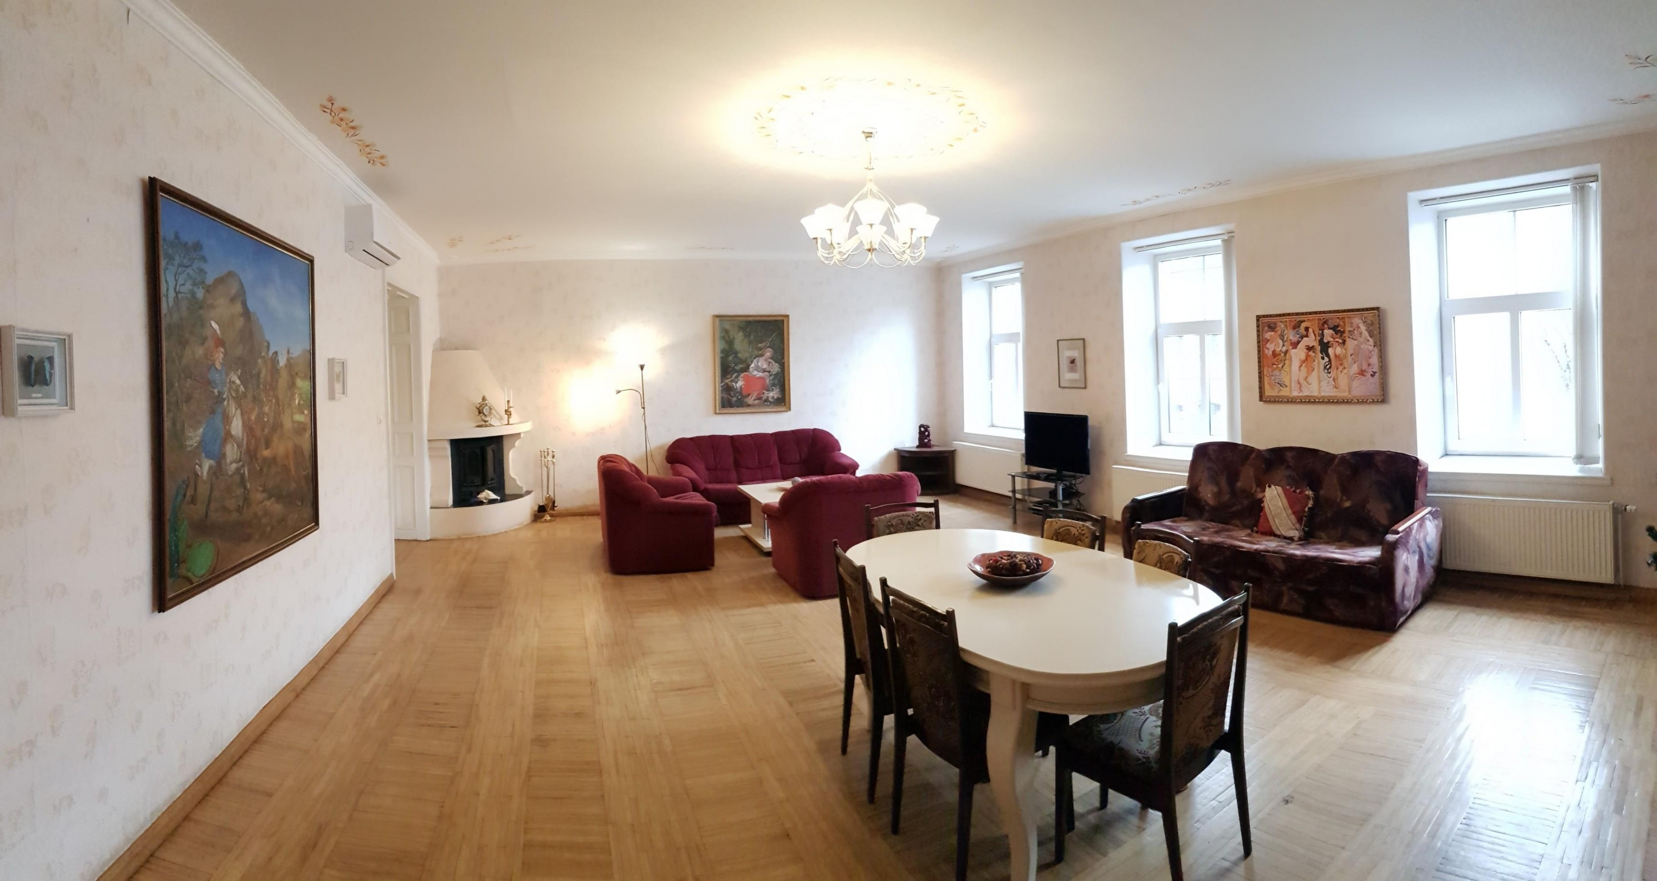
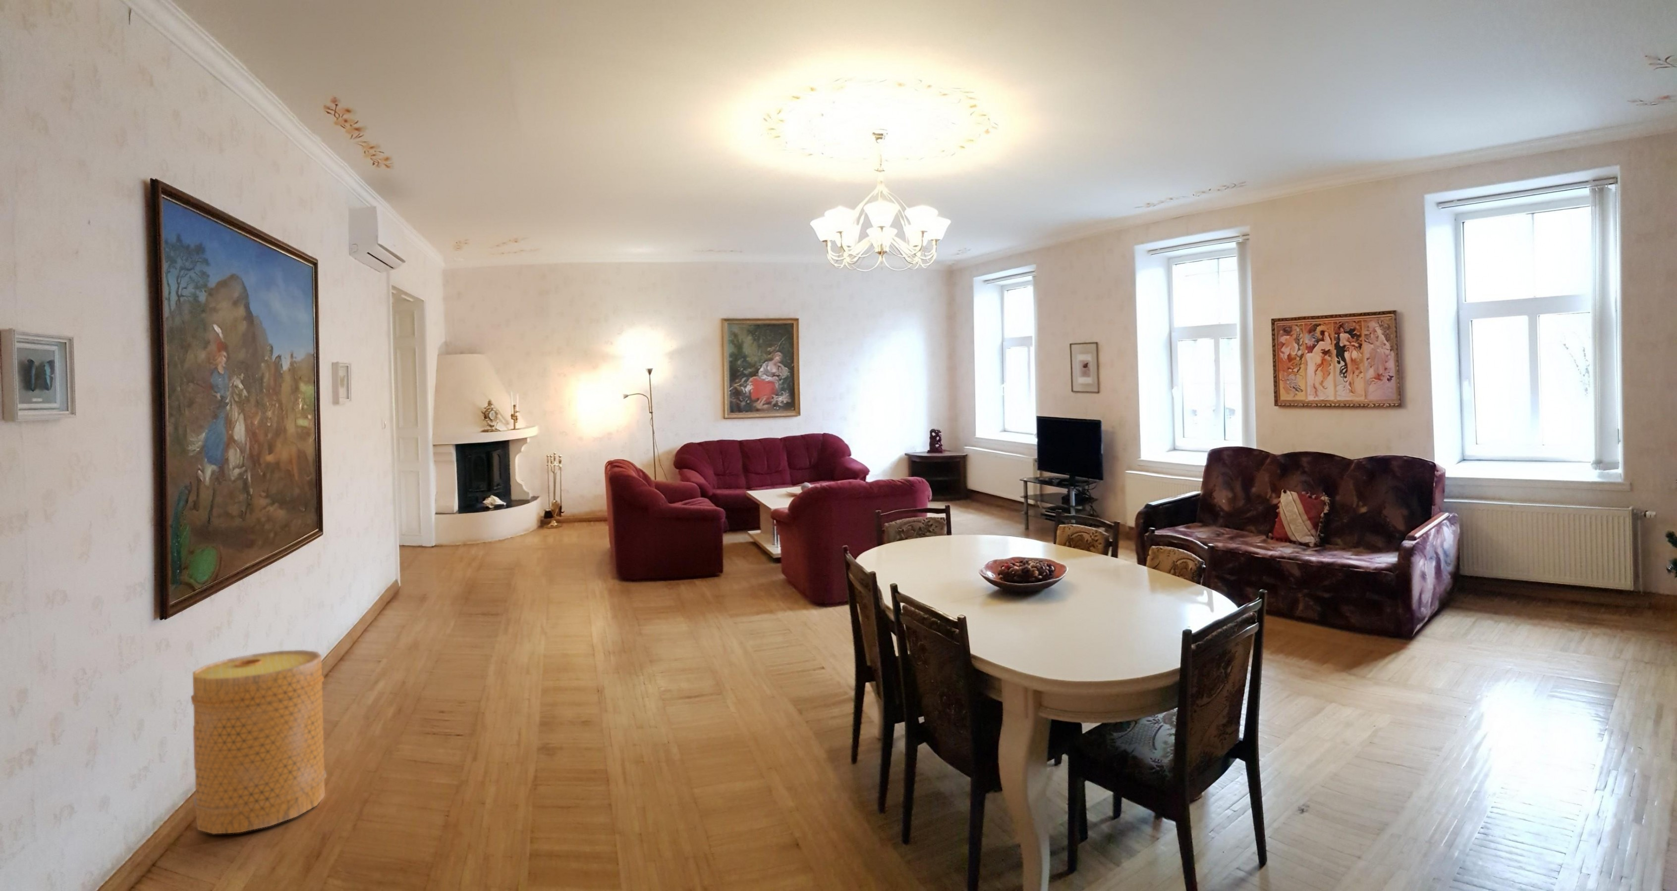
+ basket (261, 736)
